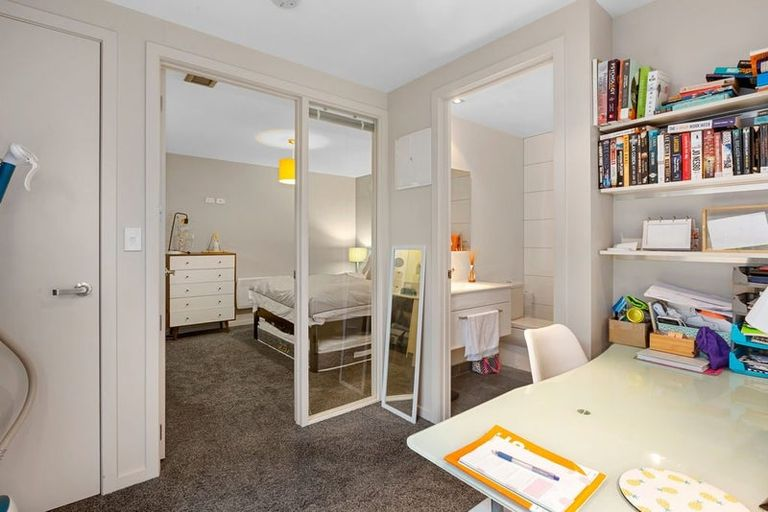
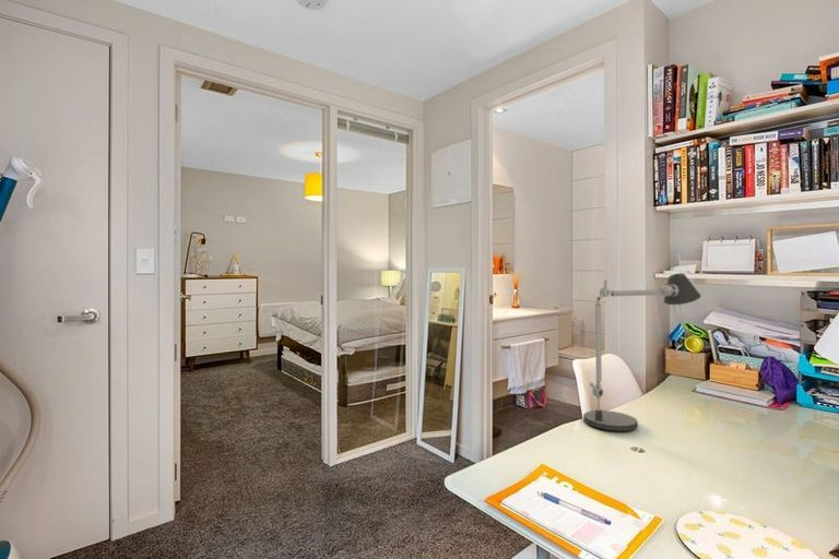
+ desk lamp (676, 319)
